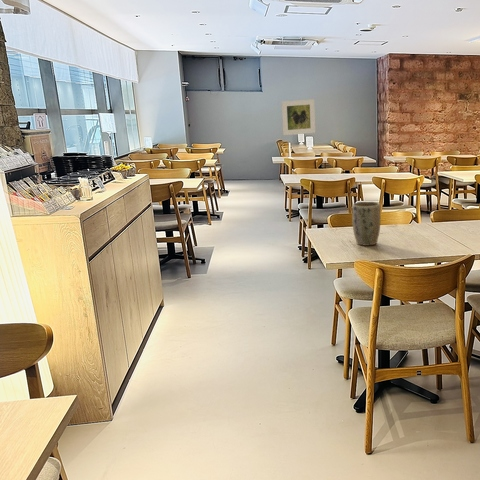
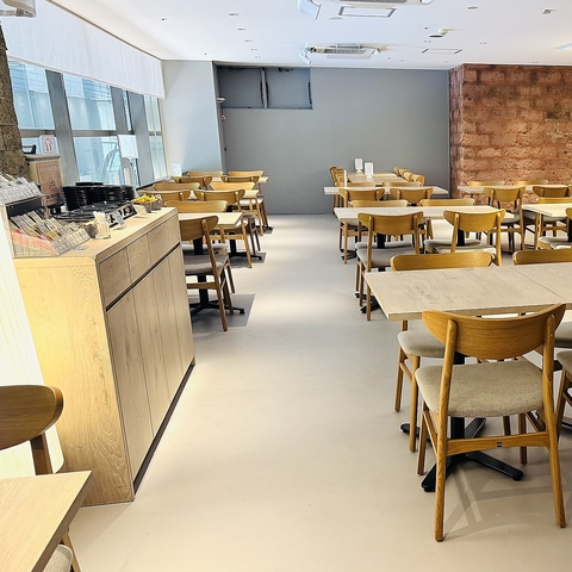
- plant pot (366, 223)
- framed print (298, 117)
